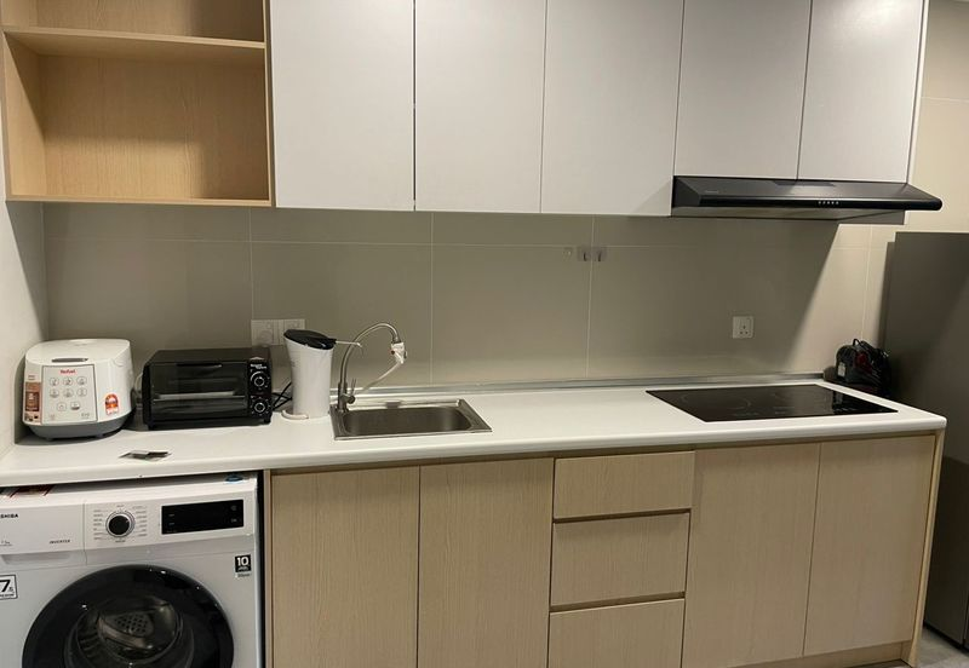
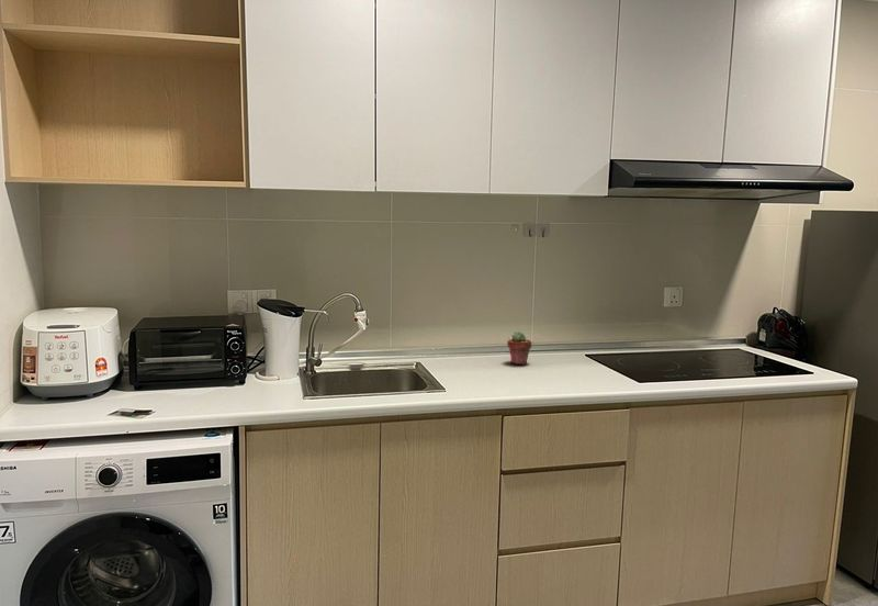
+ potted succulent (519, 347)
